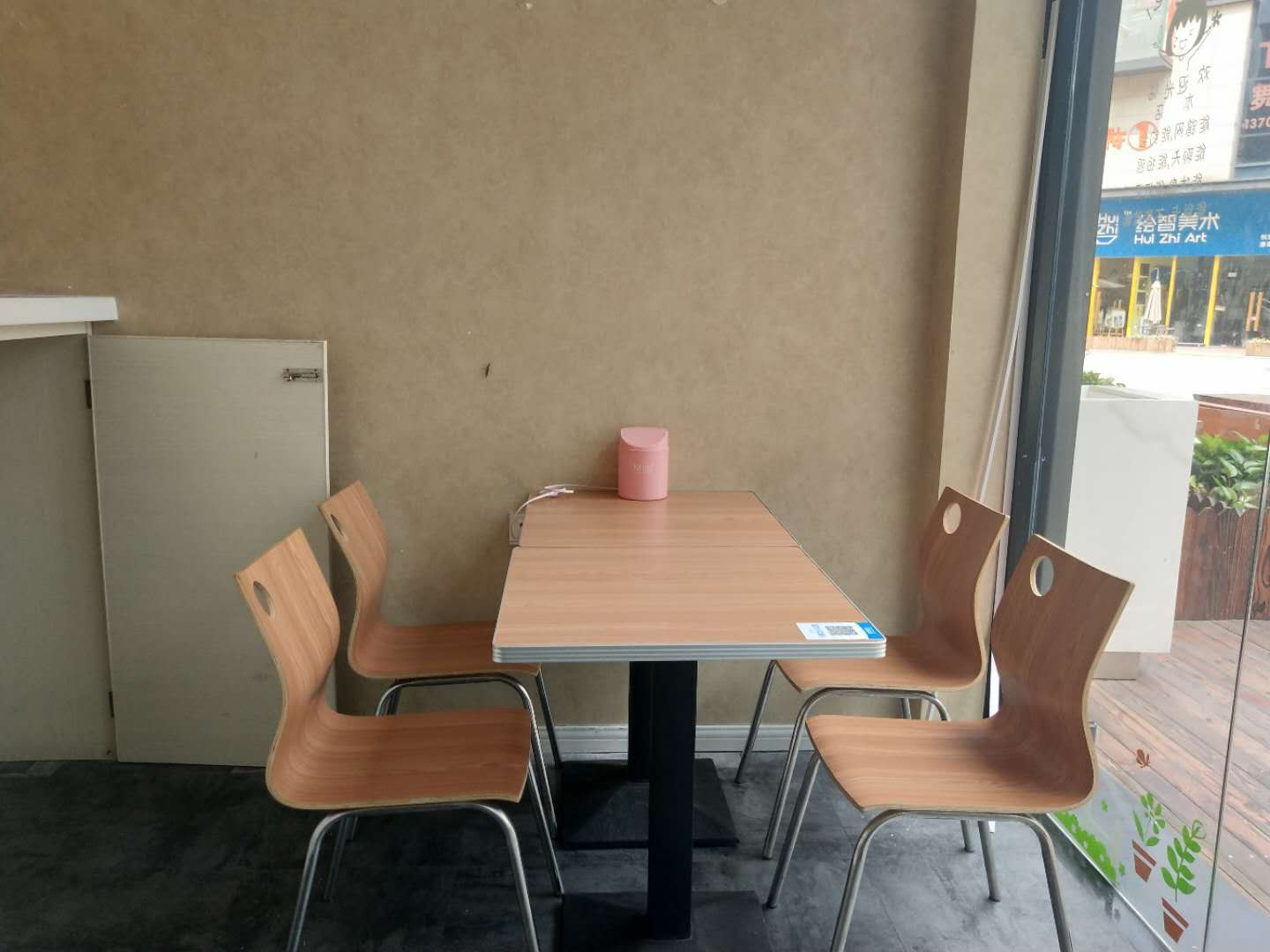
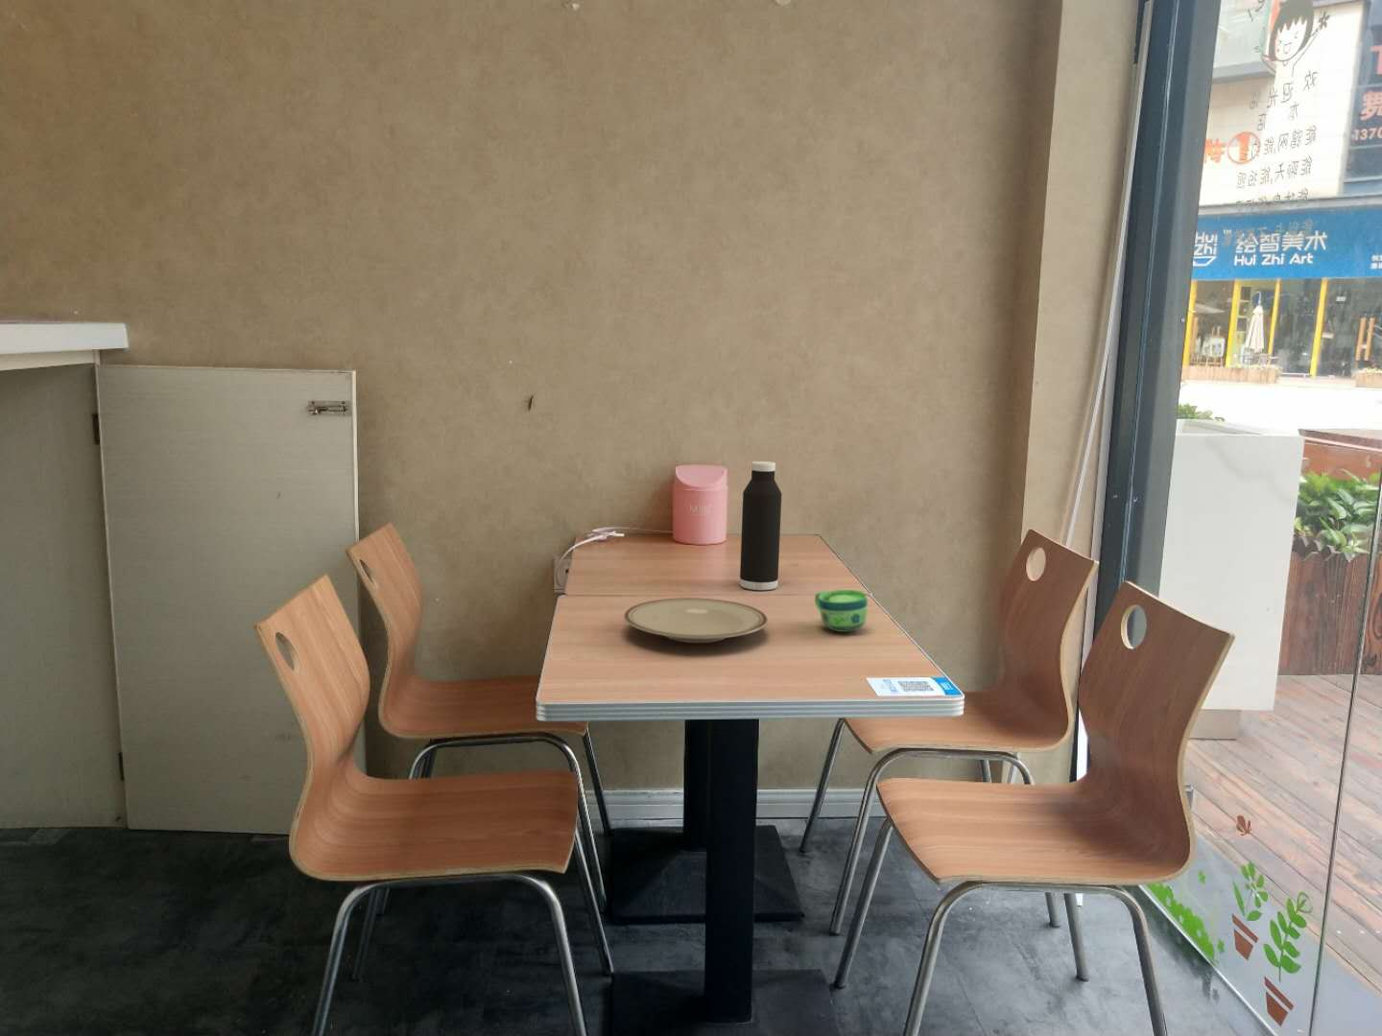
+ plate (695, 625)
+ water bottle (761, 525)
+ cup (836, 610)
